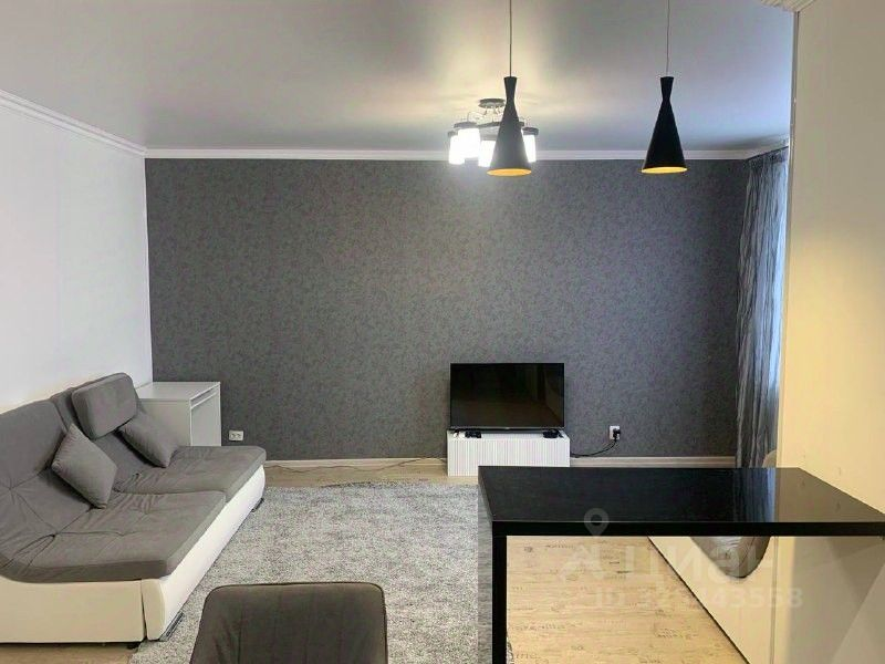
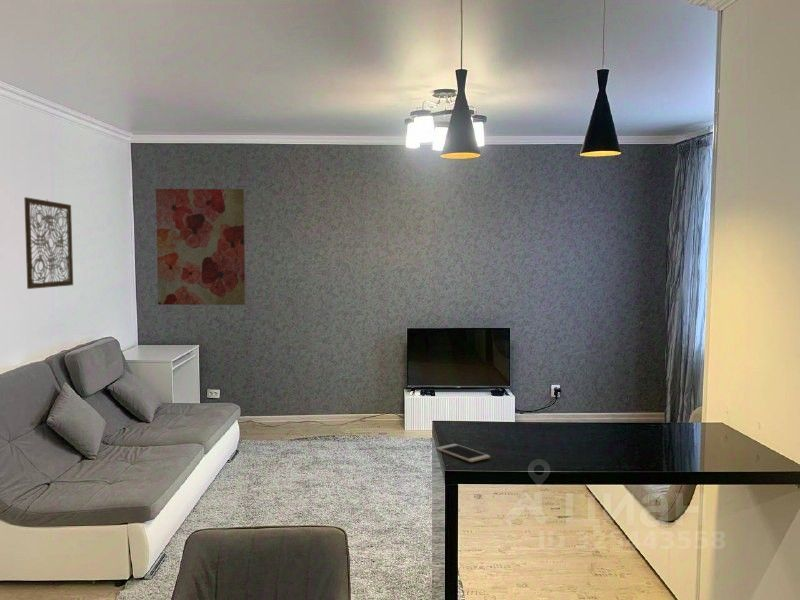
+ wall art (48, 243)
+ cell phone (462, 452)
+ wall art (200, 247)
